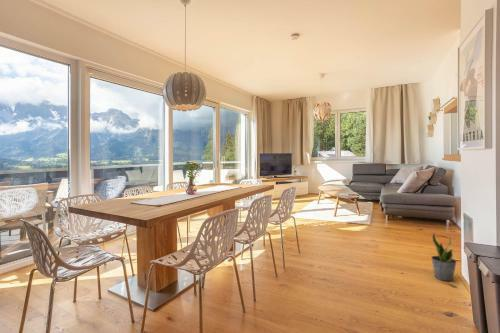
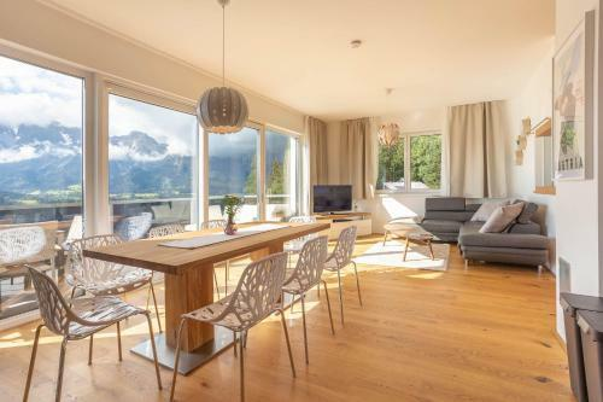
- potted plant (443, 255)
